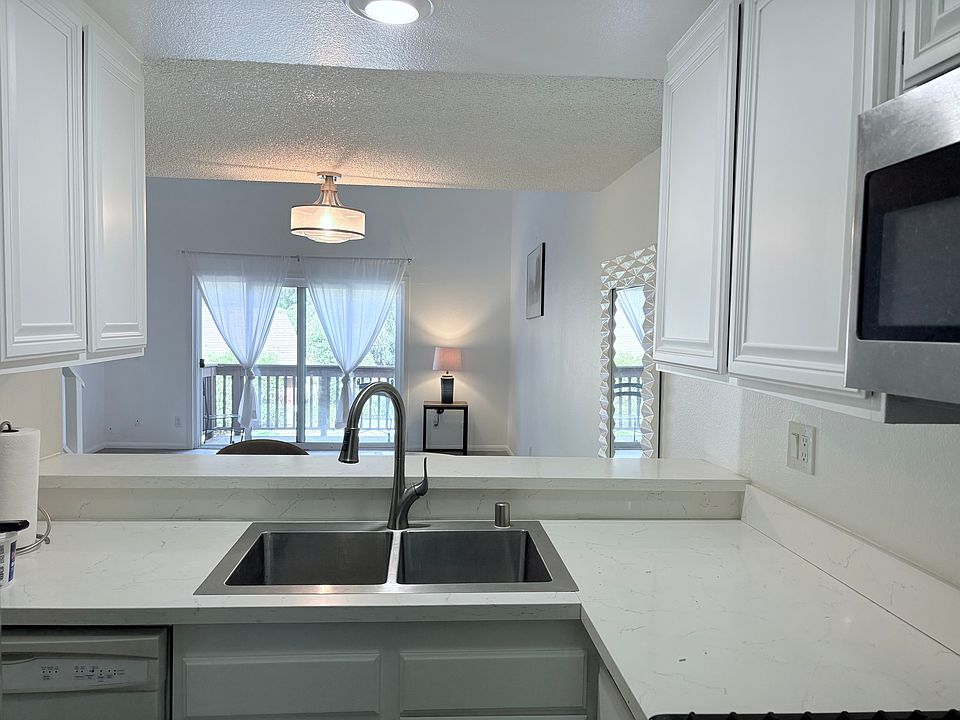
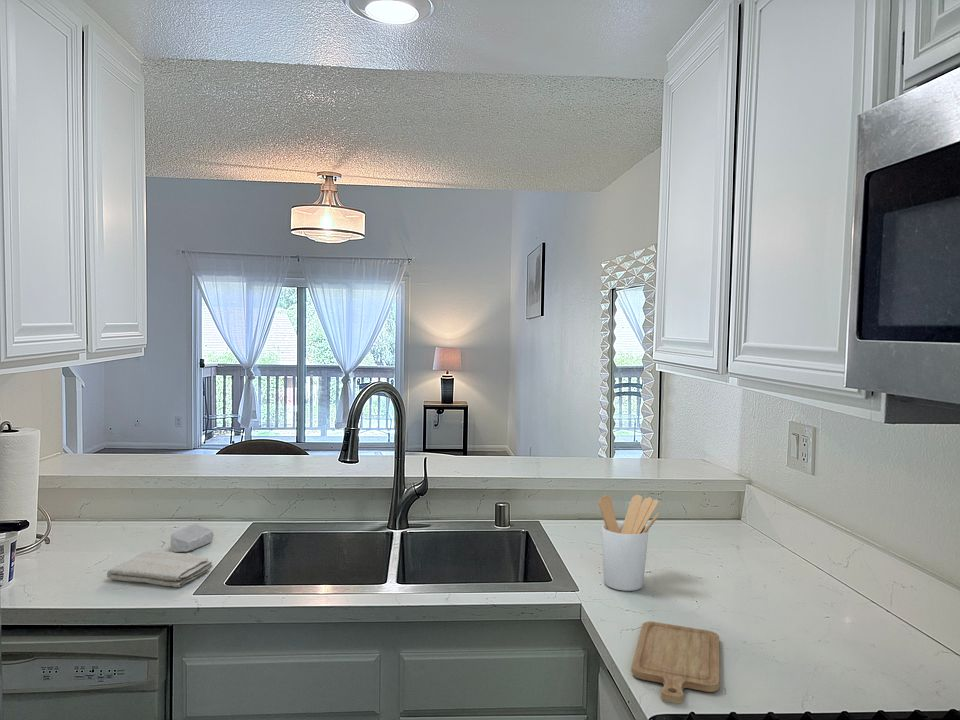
+ washcloth (161, 567)
+ chopping board (676, 660)
+ utensil holder (630, 539)
+ soap bar (190, 537)
